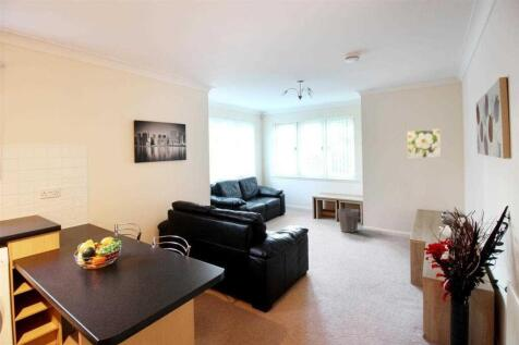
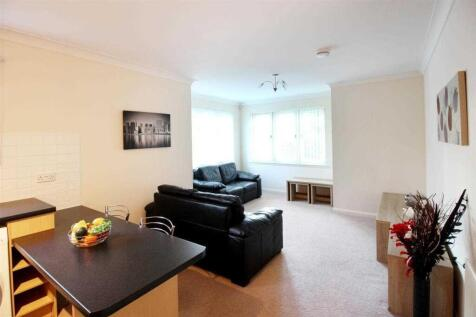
- waste bin (348, 220)
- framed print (423, 144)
